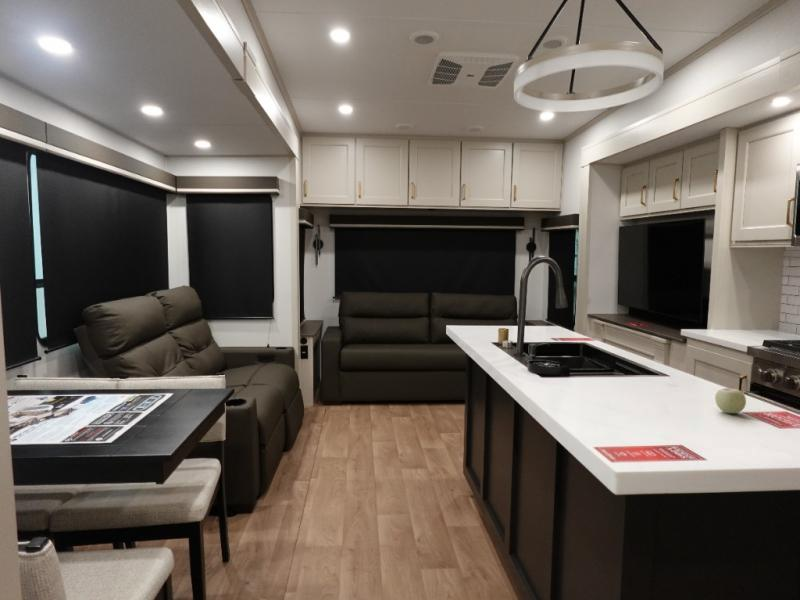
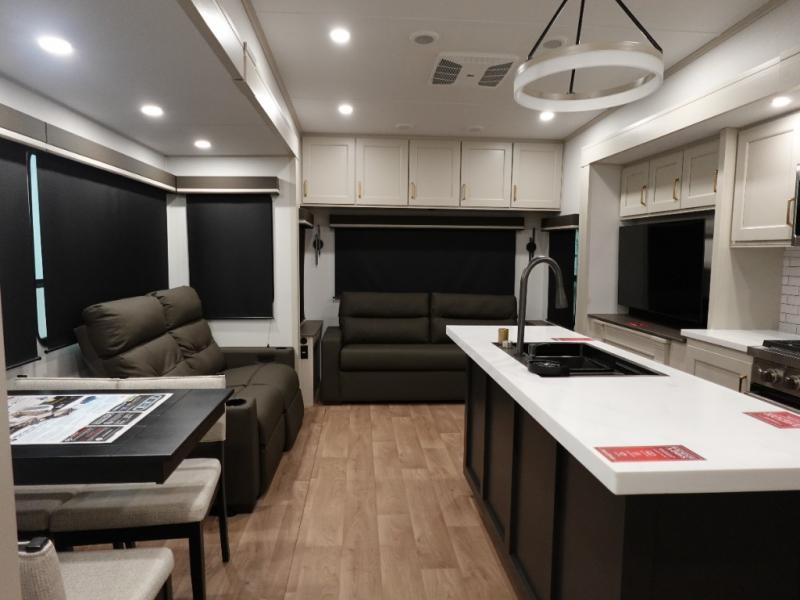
- fruit (730, 398)
